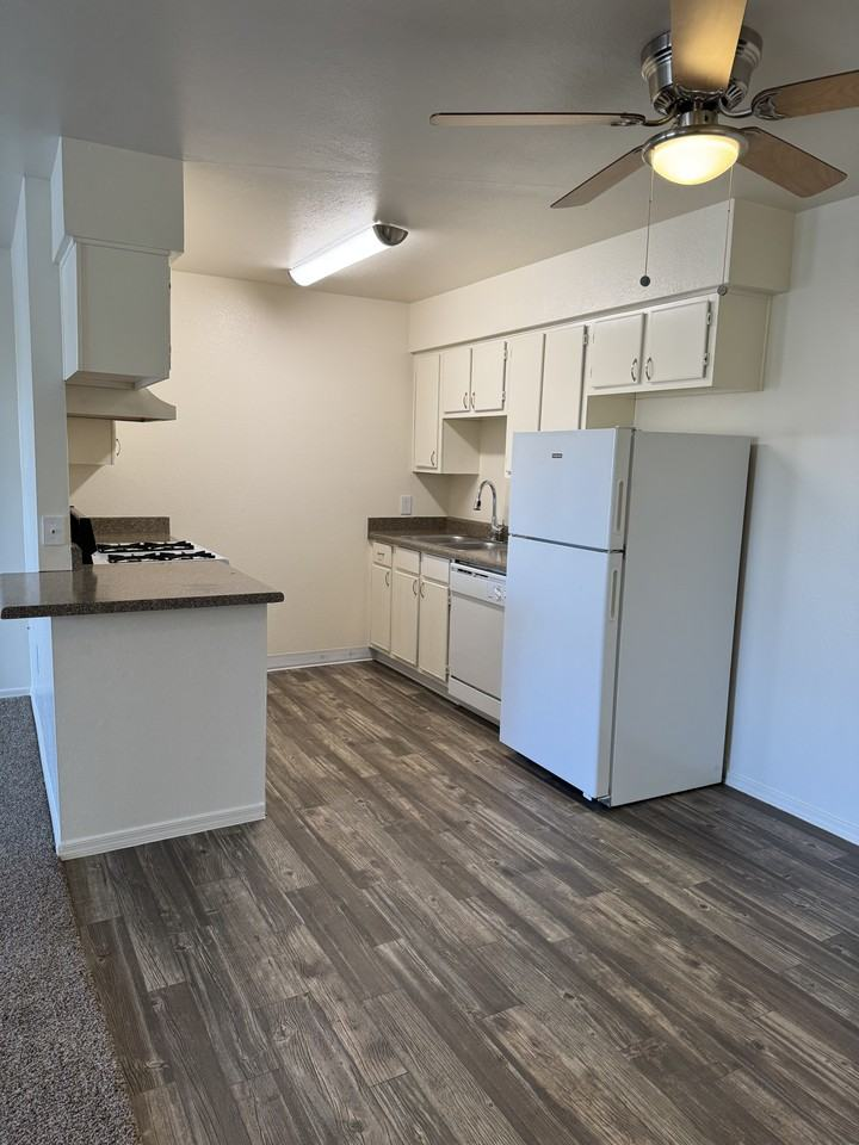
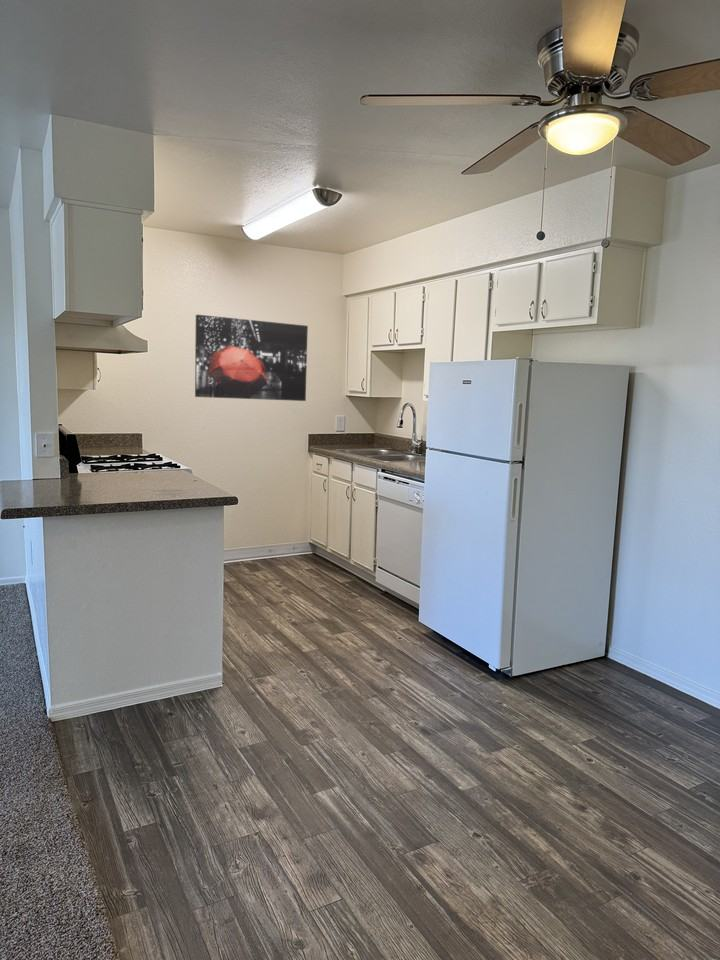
+ wall art (253, 360)
